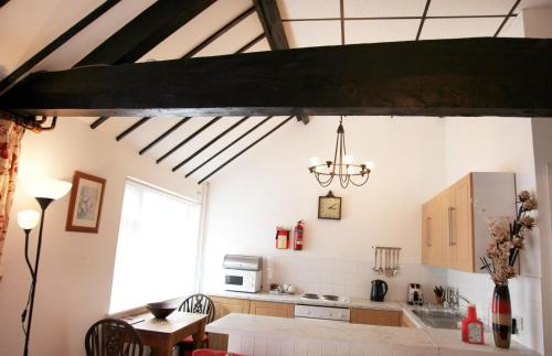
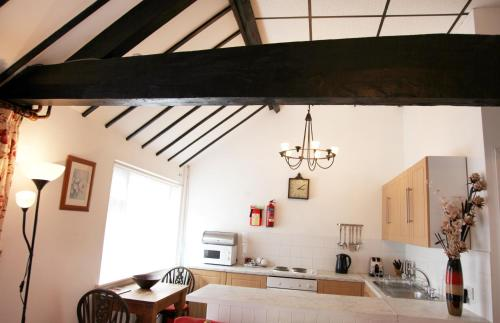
- soap bottle (471, 322)
